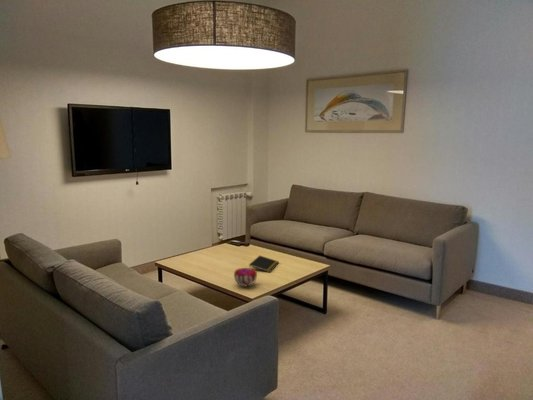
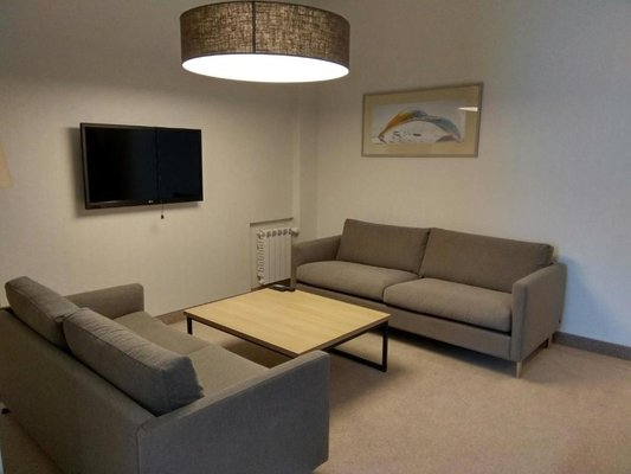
- decorative bowl (245, 278)
- notepad (264, 263)
